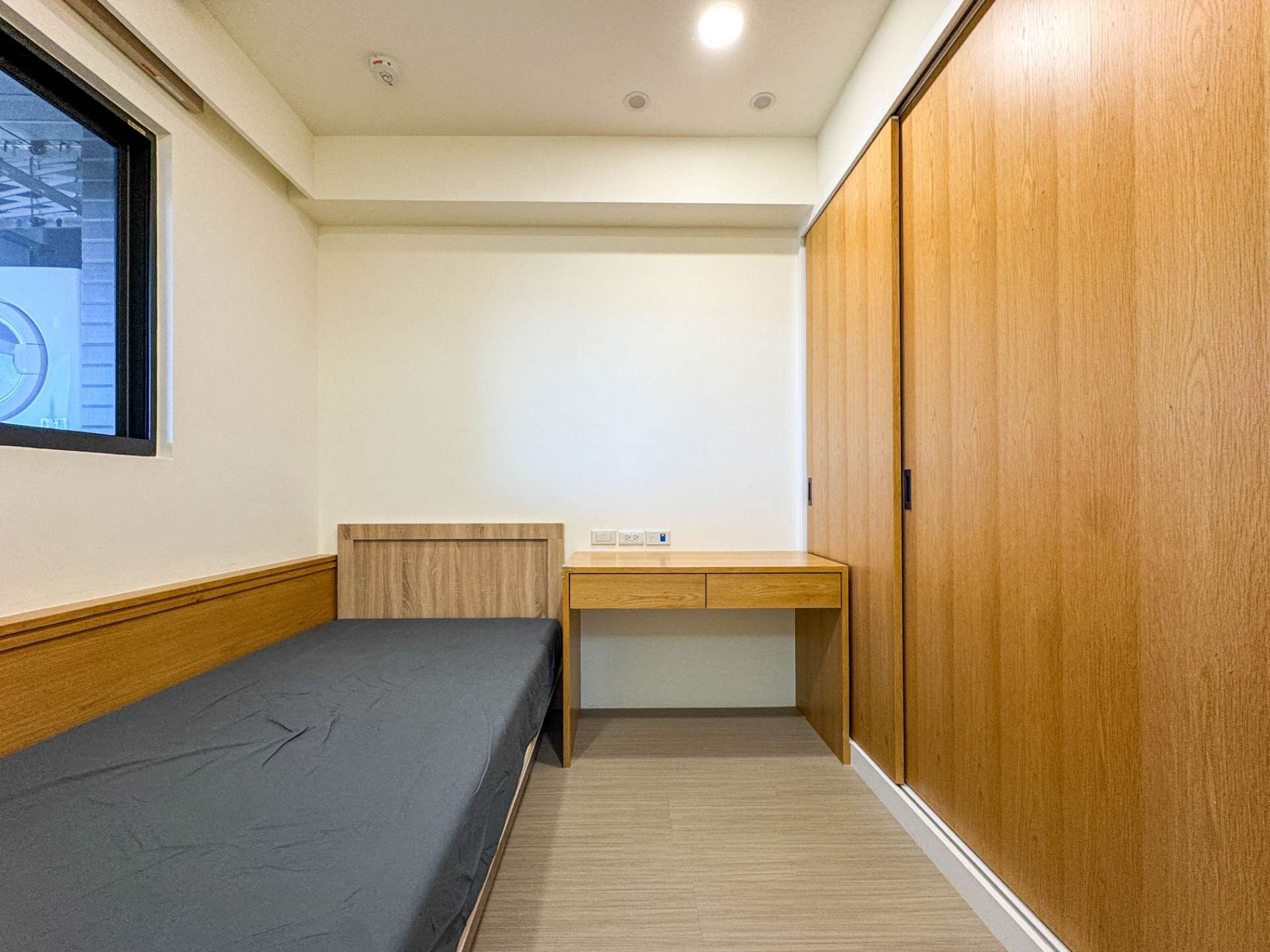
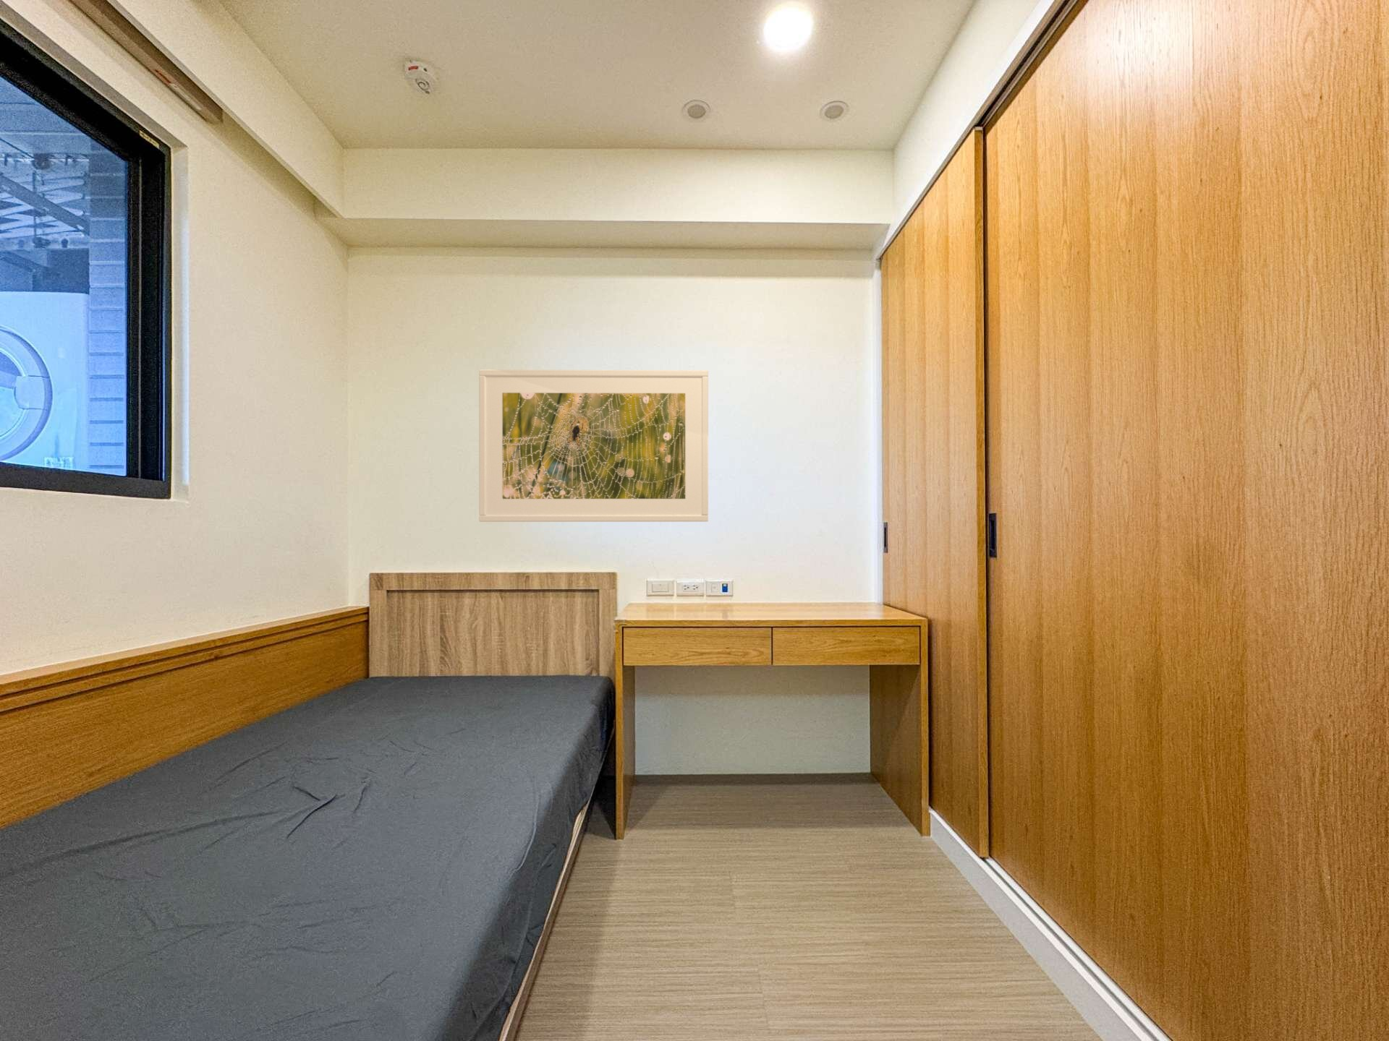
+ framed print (594, 446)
